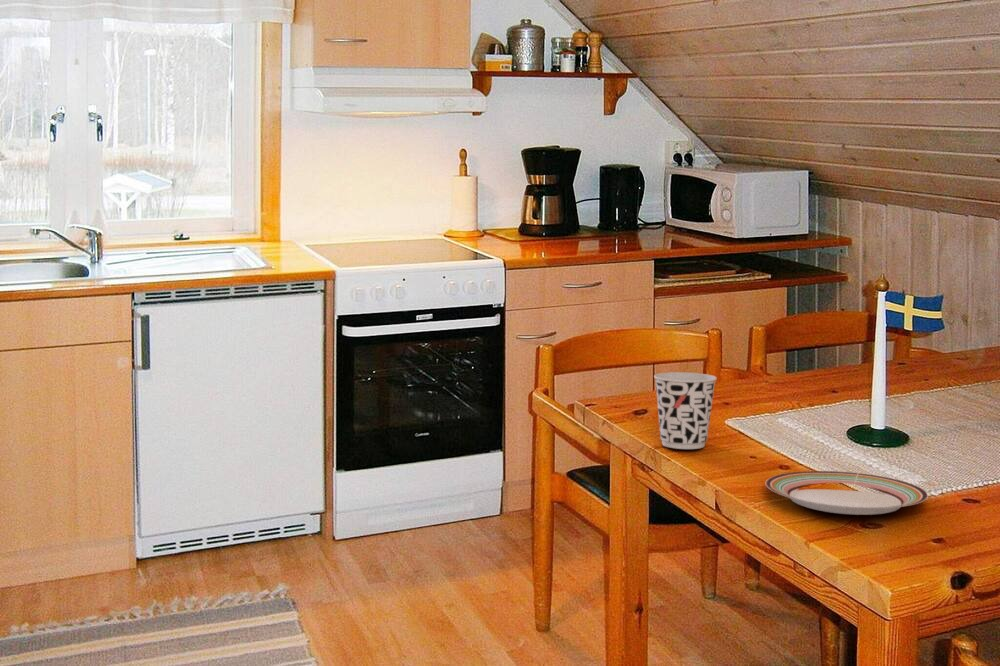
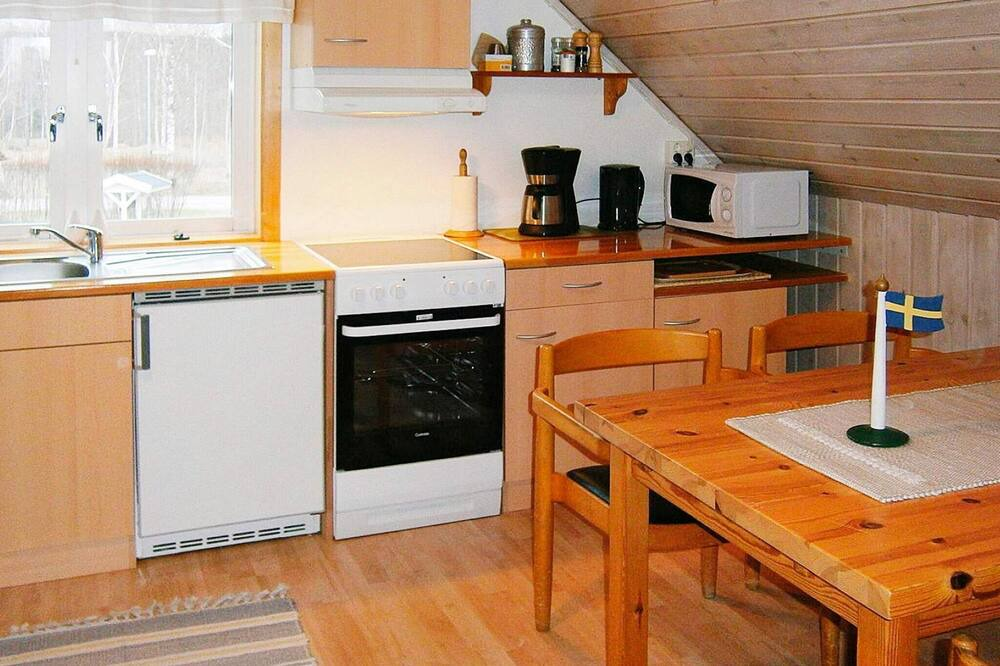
- cup (684, 410)
- plate (844, 494)
